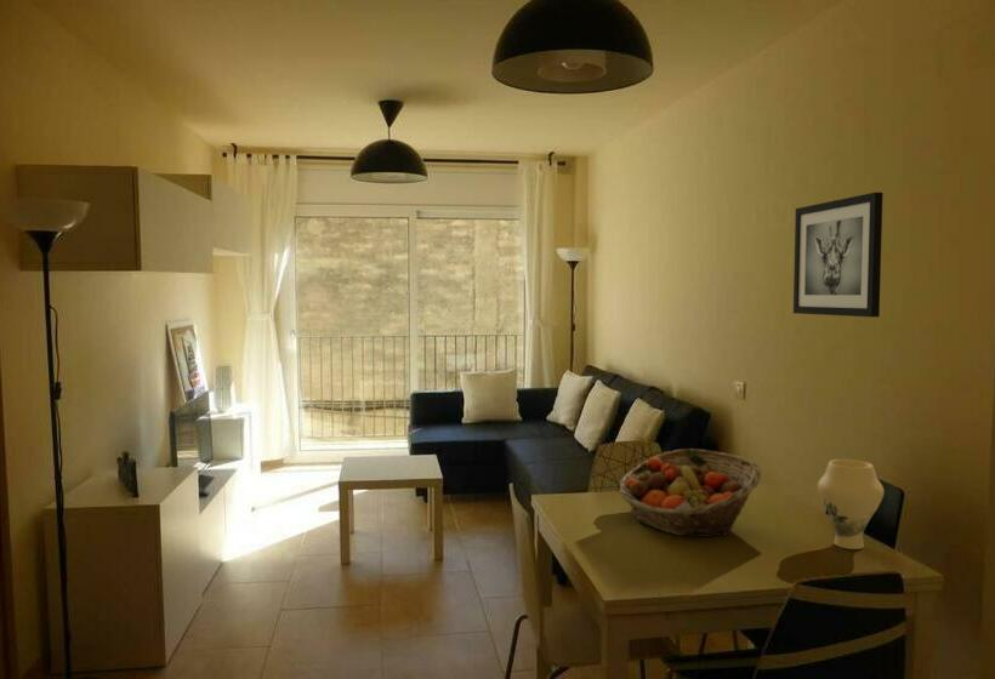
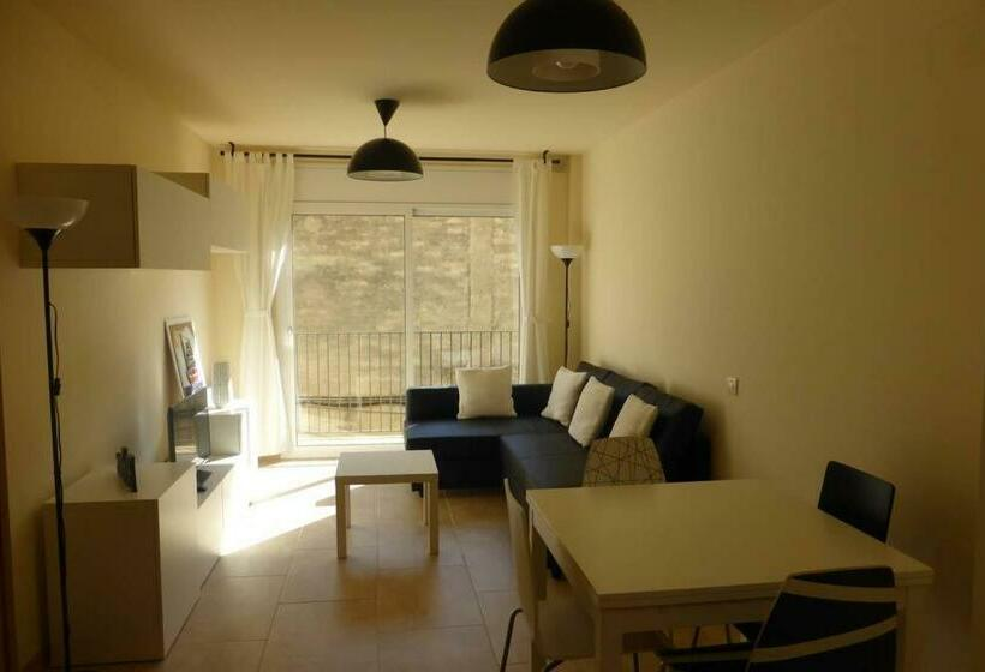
- vase (849, 503)
- fruit basket (687, 490)
- wall art (834, 258)
